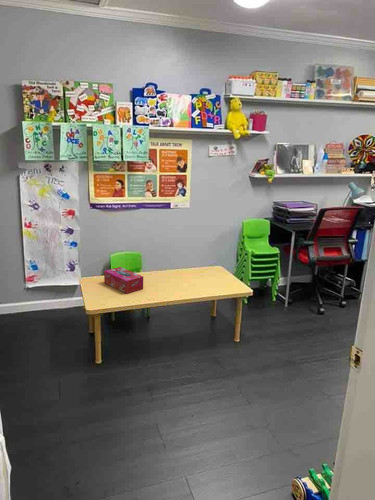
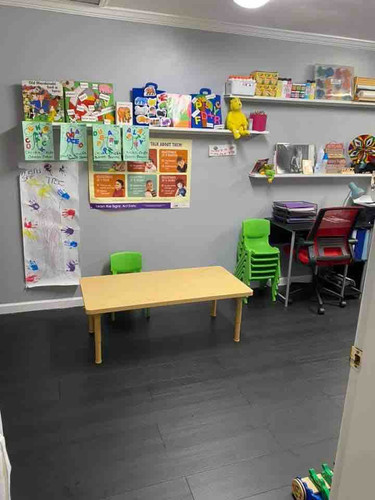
- tissue box (123, 279)
